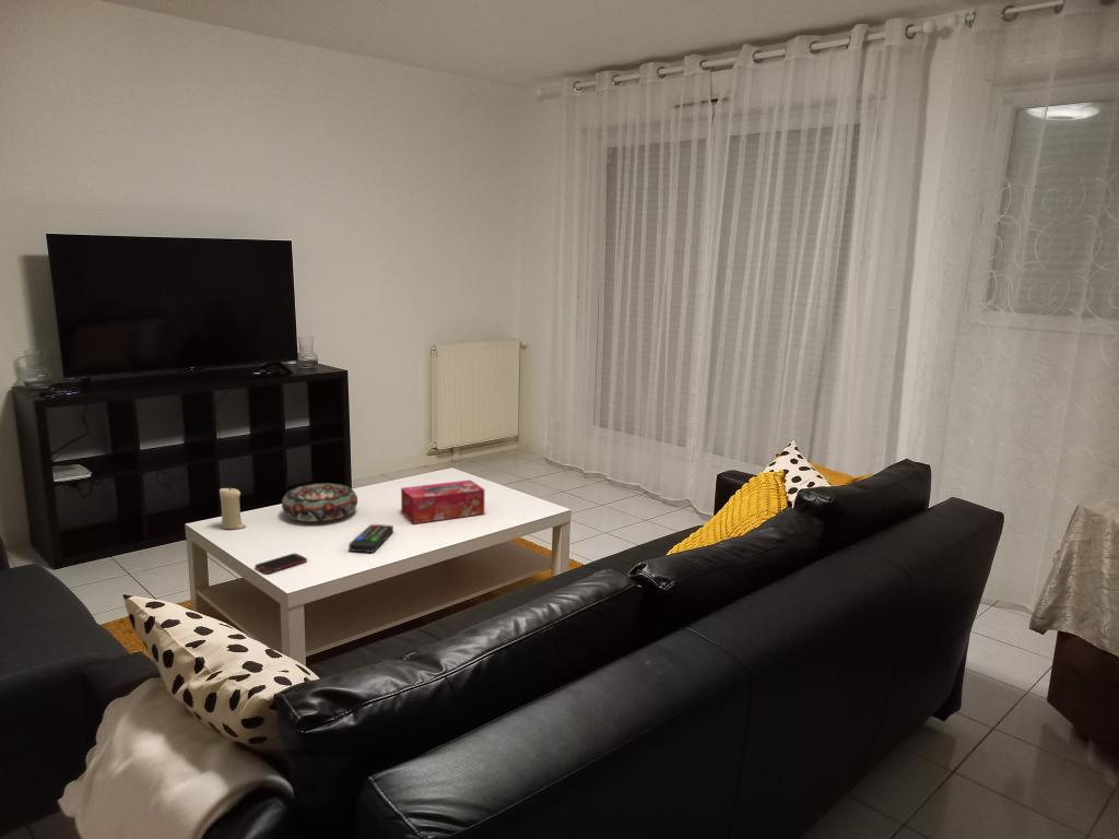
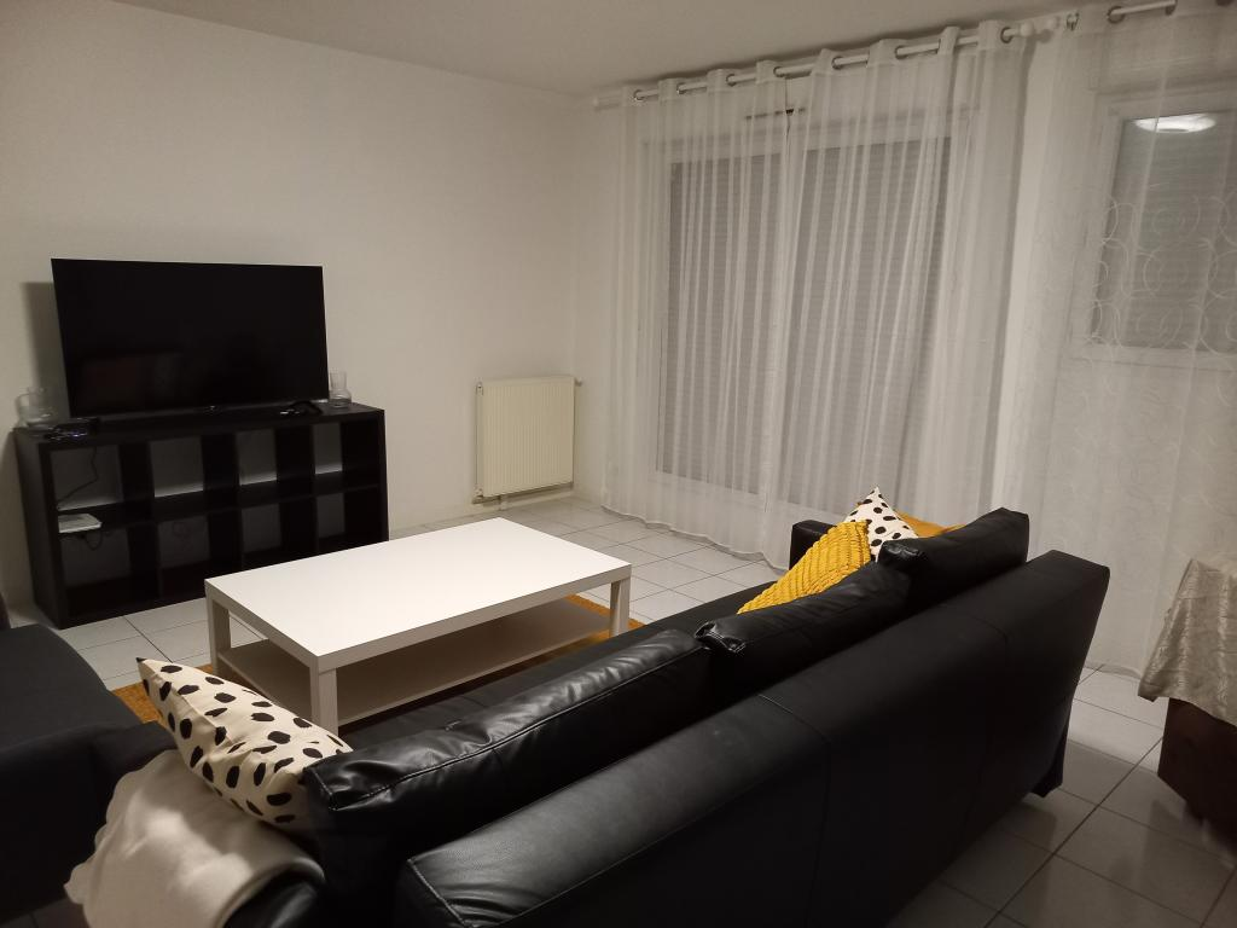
- remote control (372, 536)
- decorative bowl (320, 501)
- candle (232, 506)
- cell phone (281, 563)
- tissue box (443, 500)
